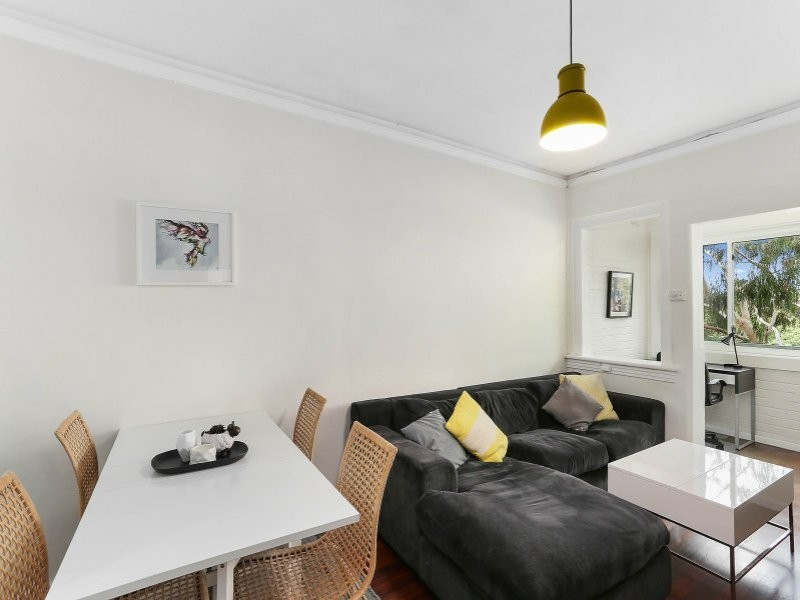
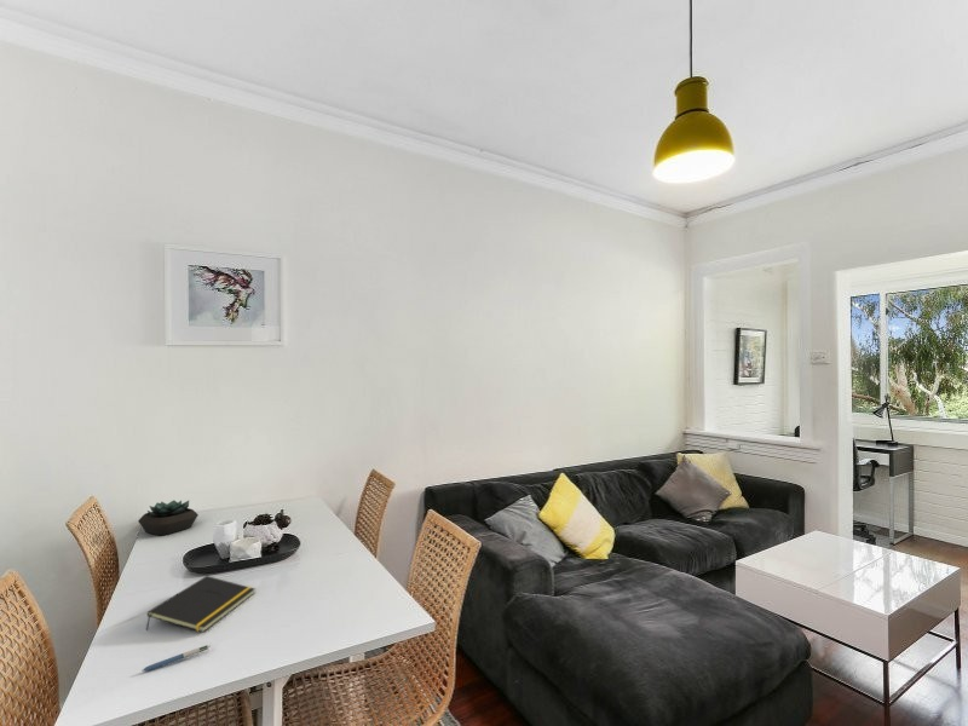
+ pen (177, 657)
+ succulent plant (168, 515)
+ notepad (204, 601)
